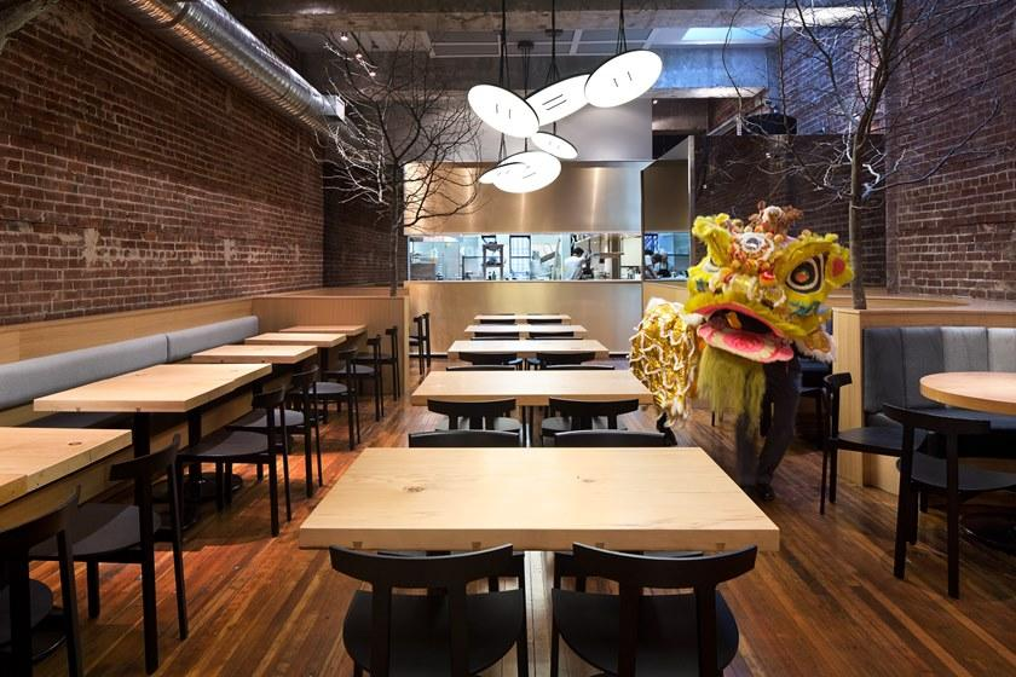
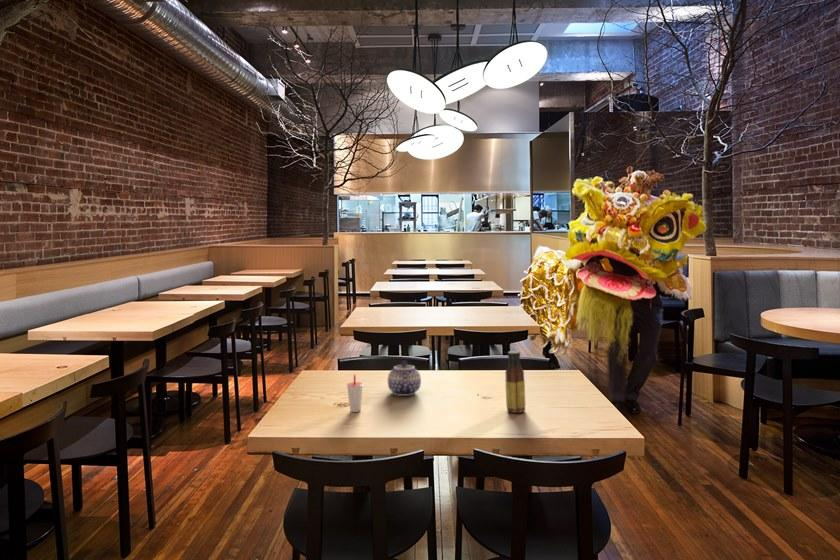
+ sauce bottle (515, 381)
+ cup (355, 392)
+ teapot (404, 377)
